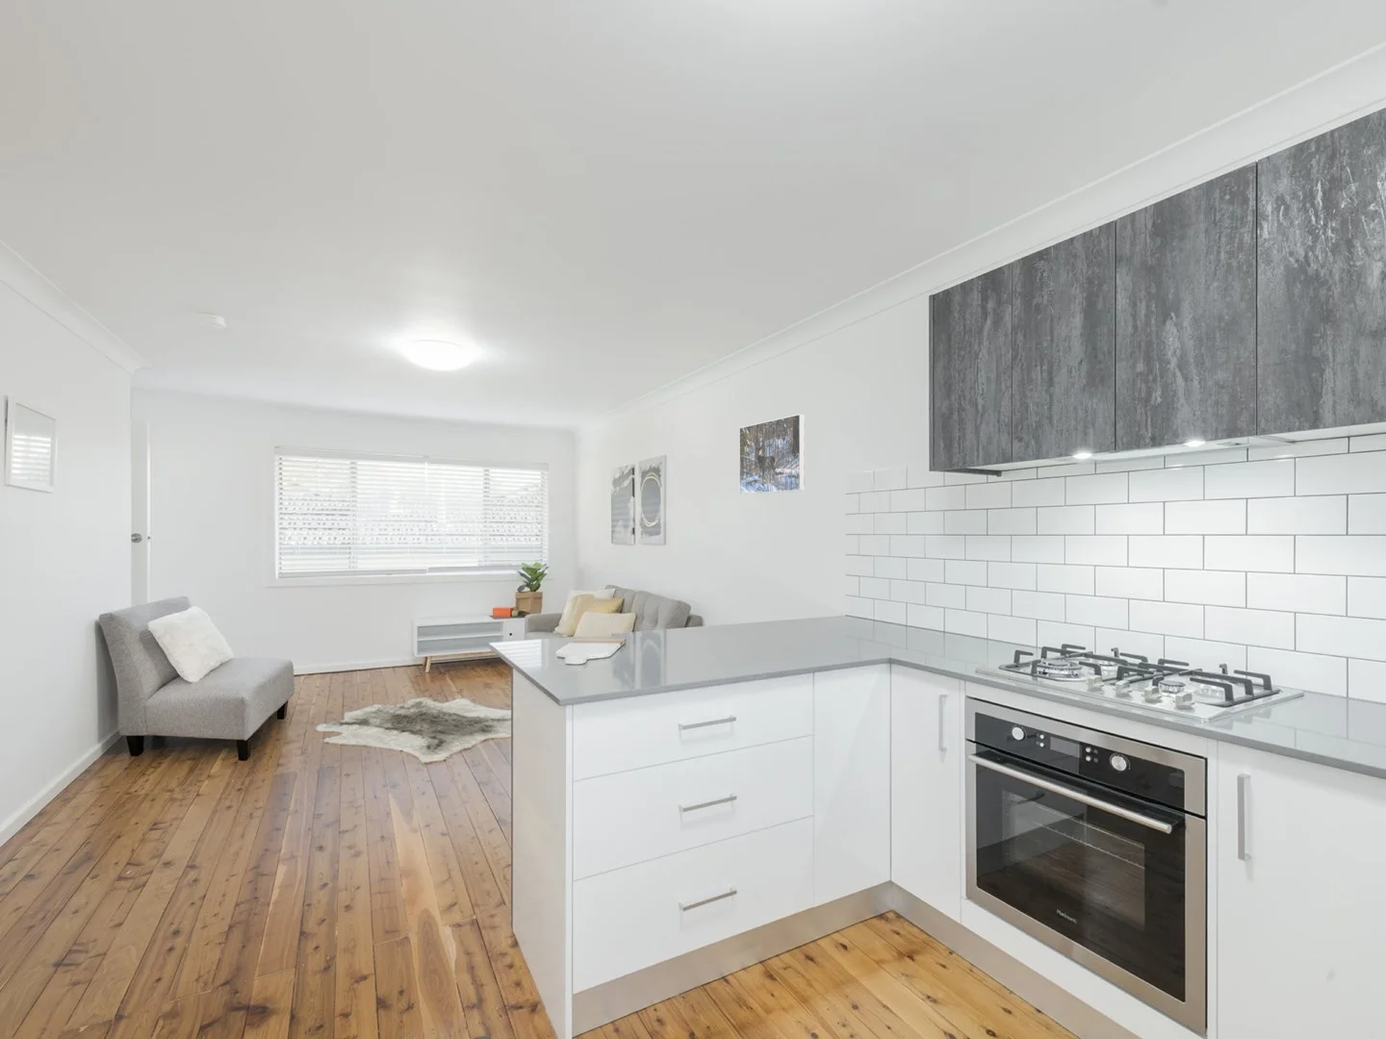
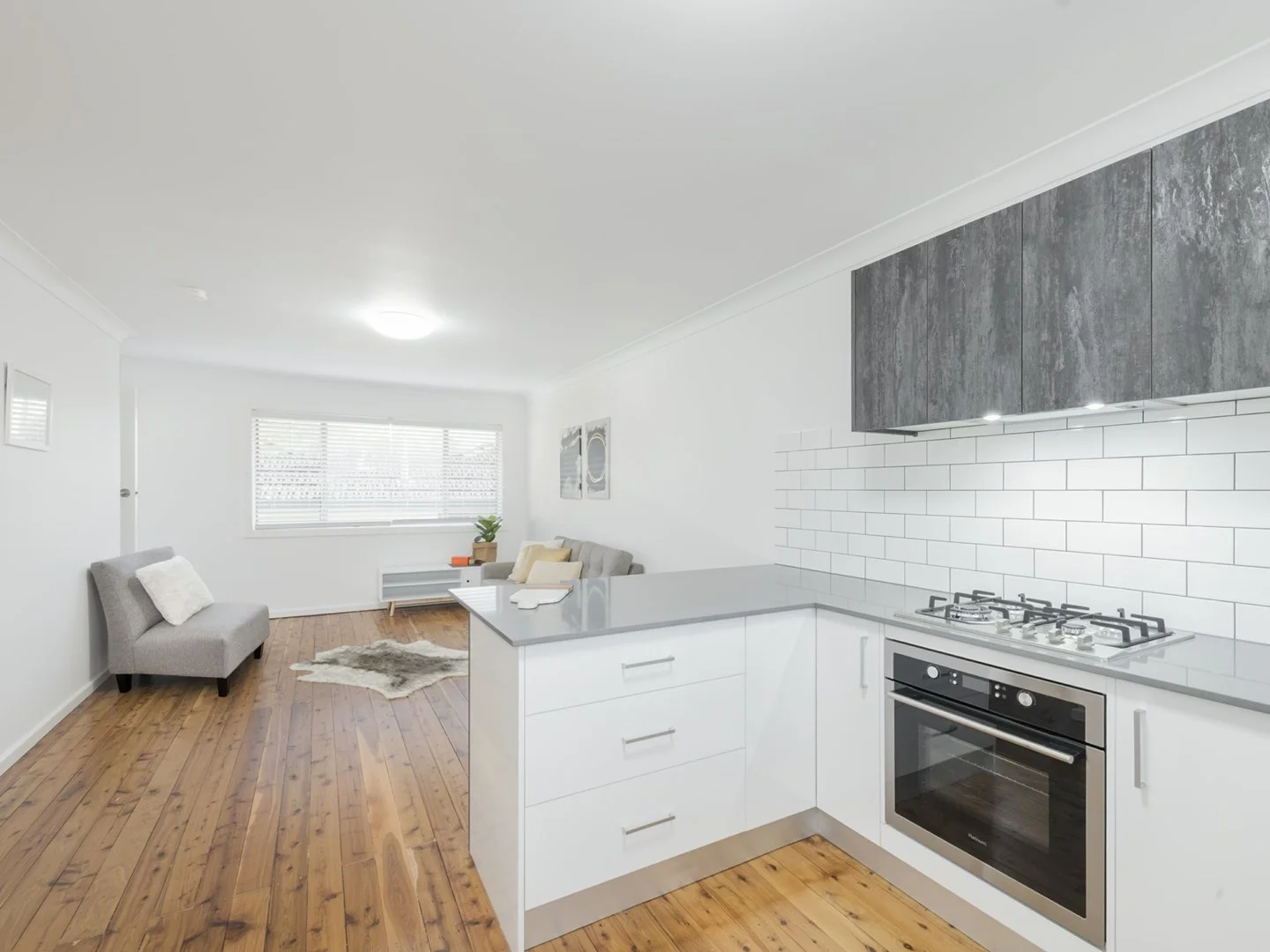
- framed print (769, 457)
